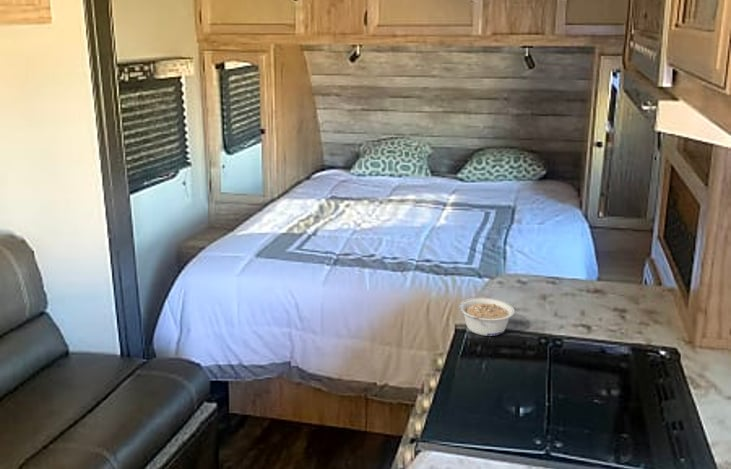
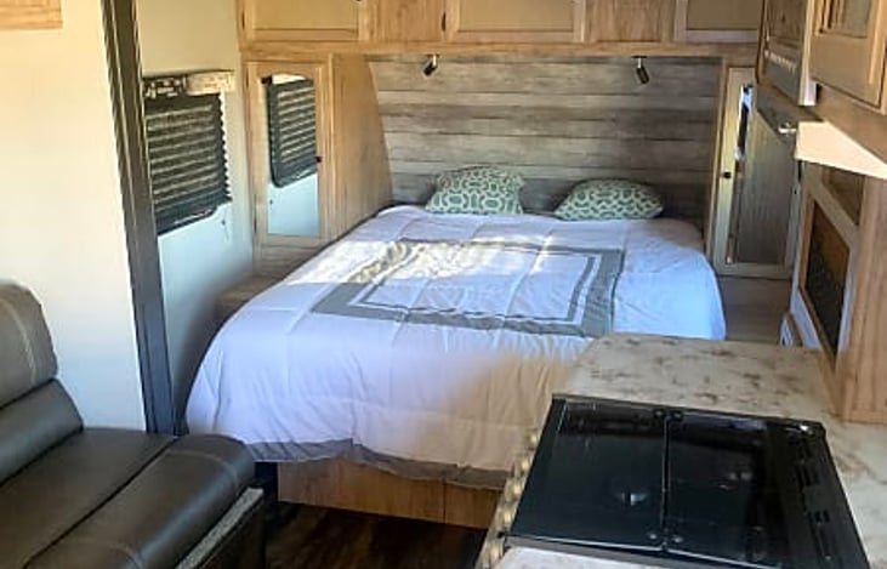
- legume (487, 317)
